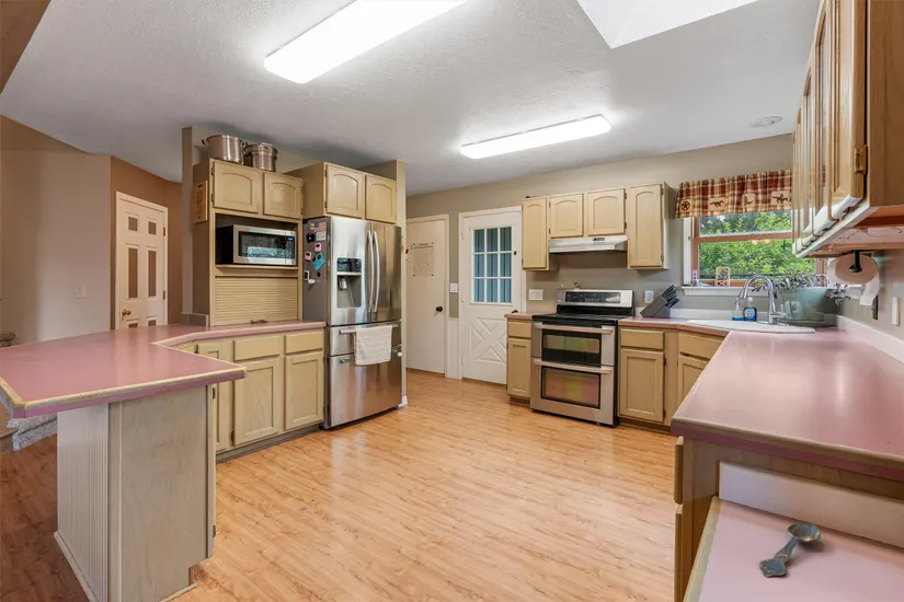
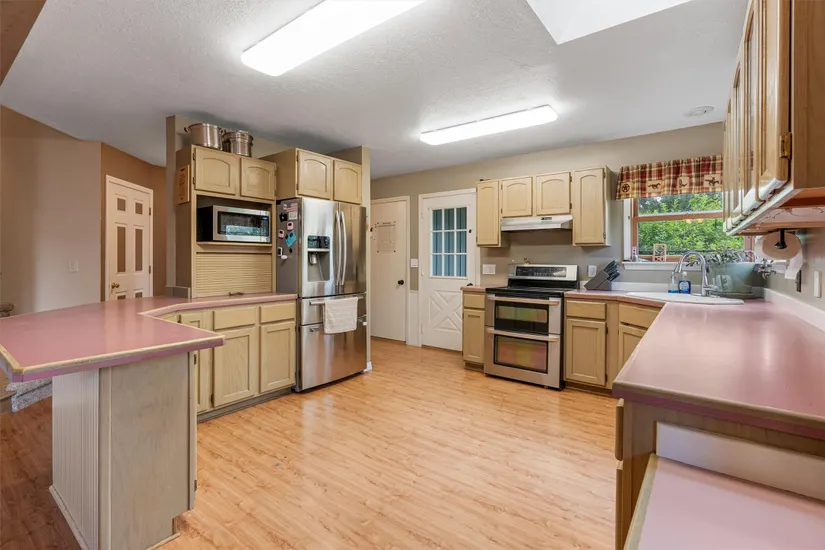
- spoon (790, 547)
